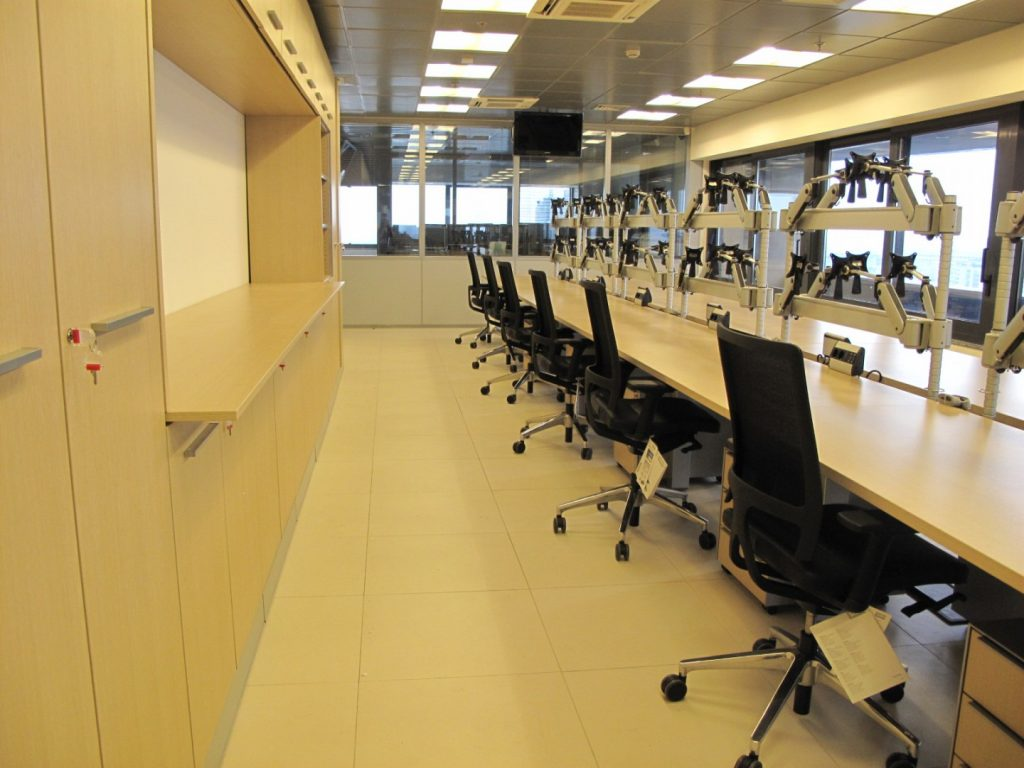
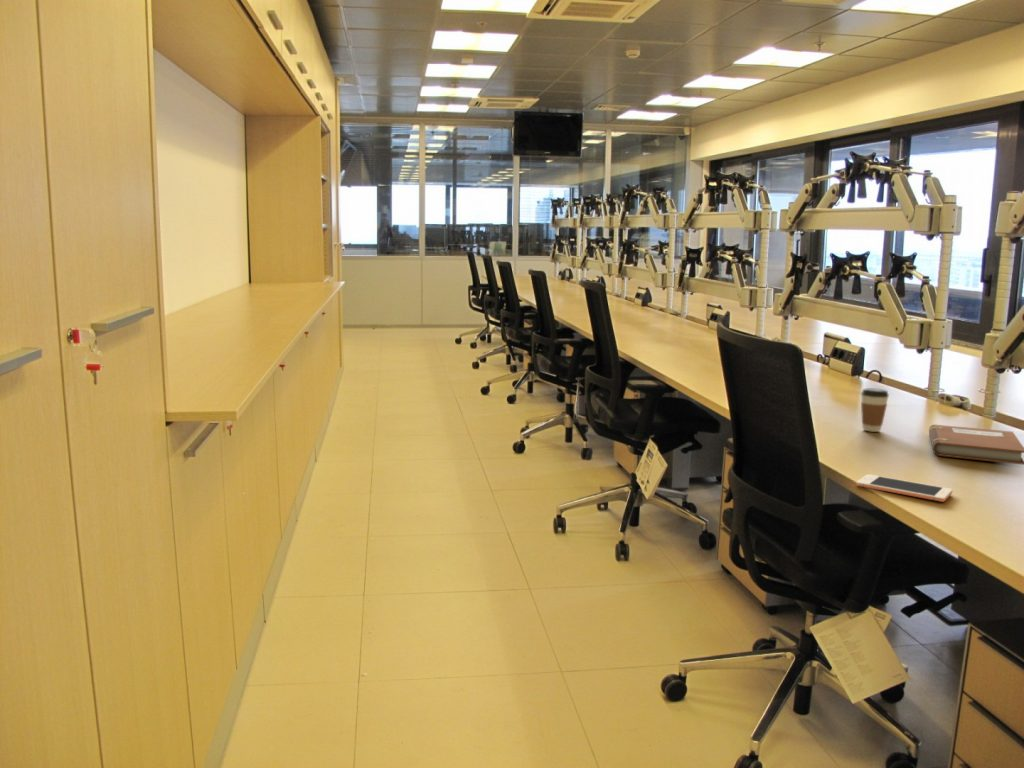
+ coffee cup (873, 409)
+ notebook (973, 442)
+ cell phone (903, 487)
